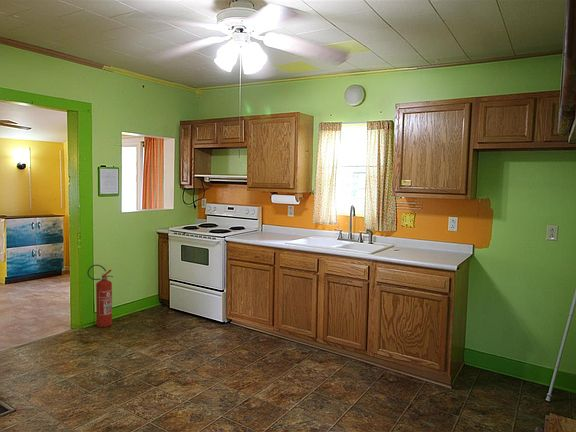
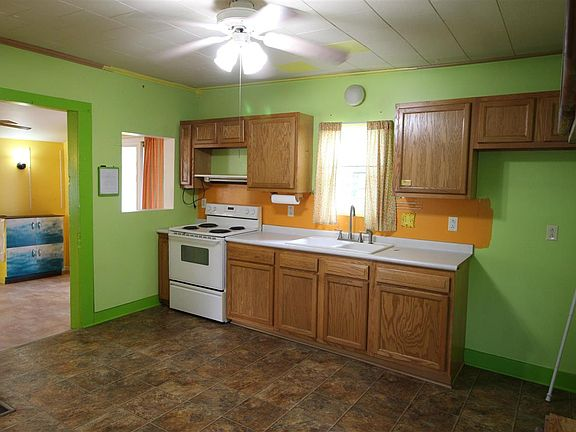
- fire extinguisher (100, 295)
